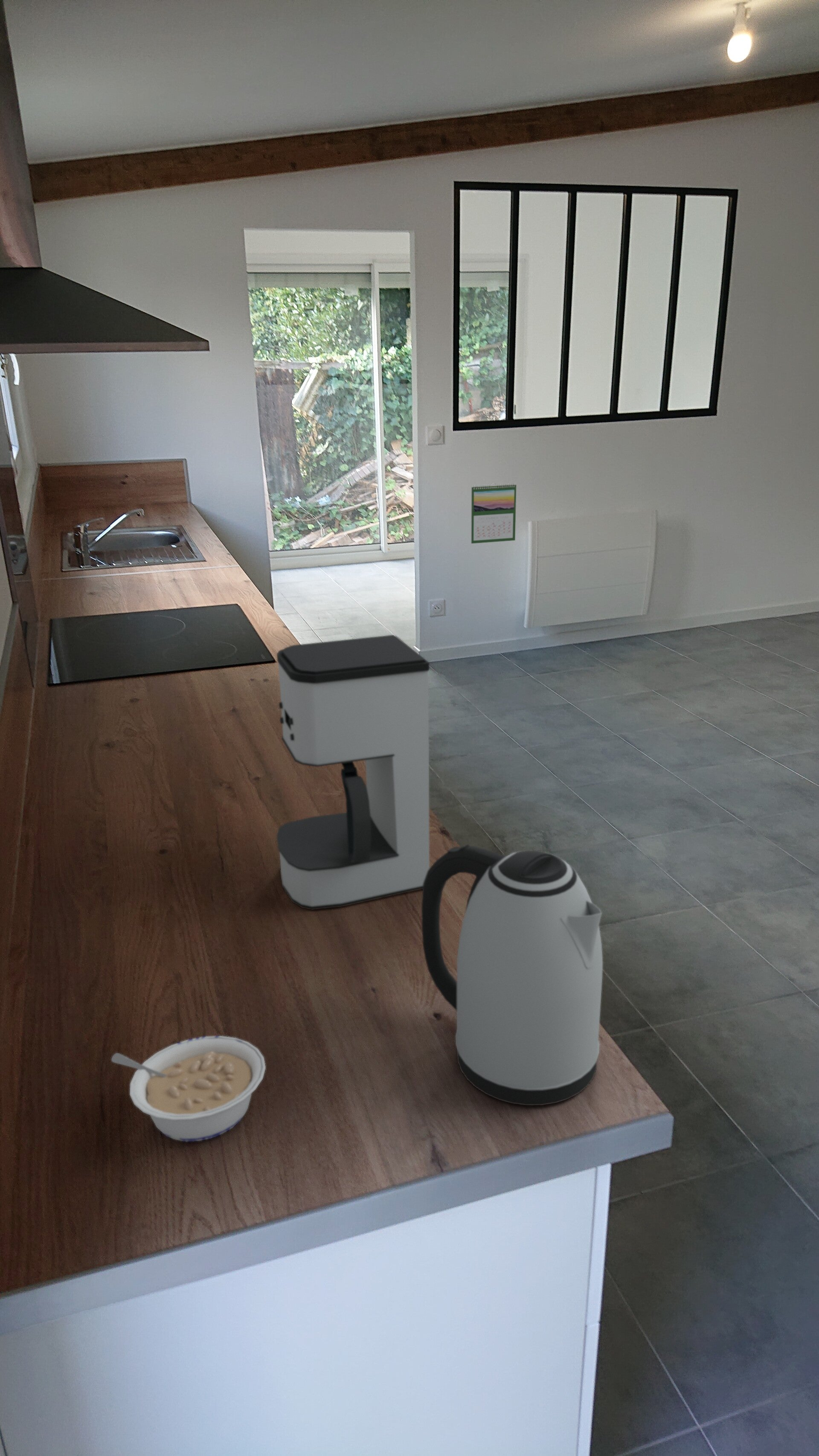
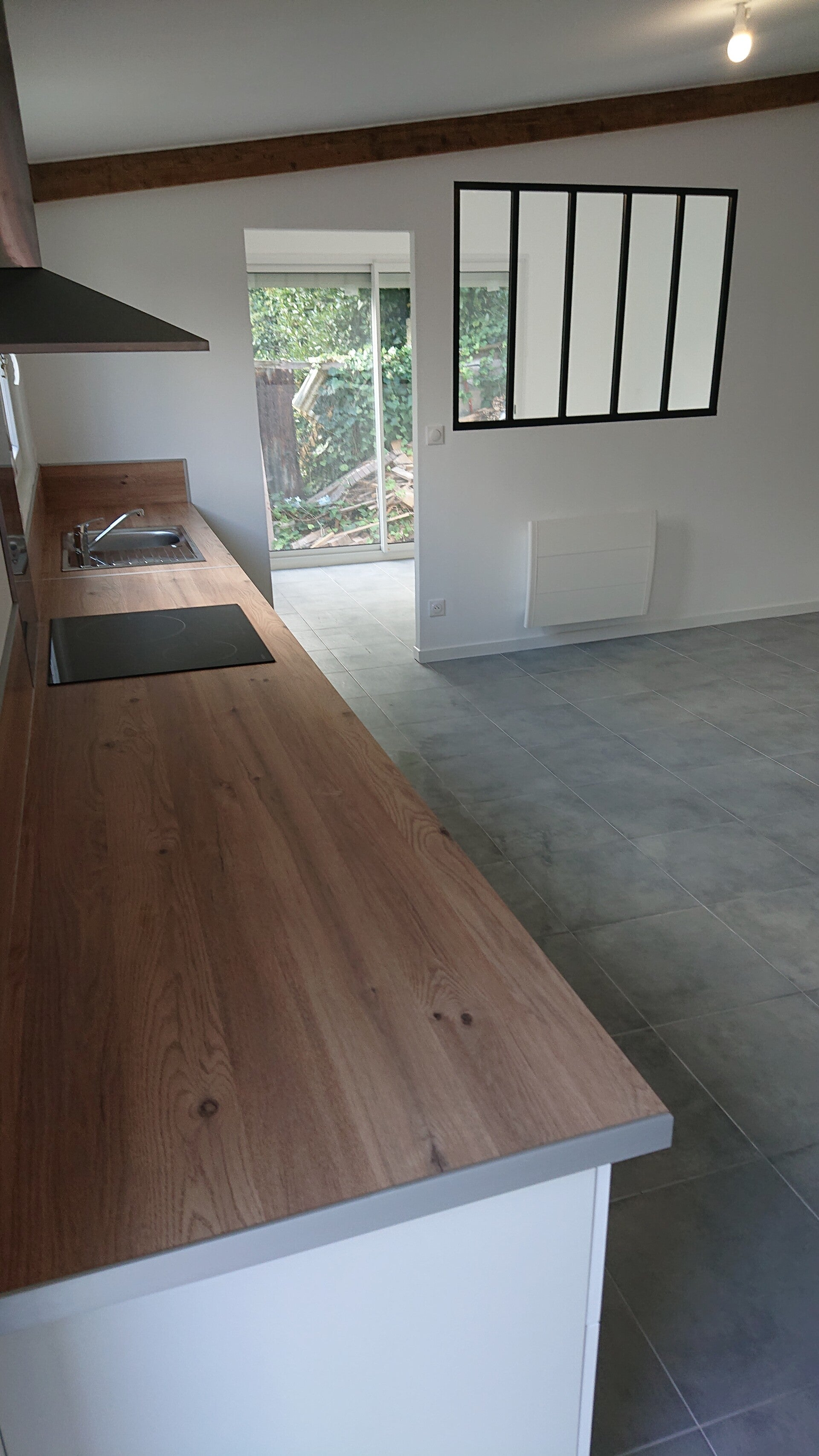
- calendar (494, 513)
- kettle (505, 952)
- legume (195, 1091)
- coffee maker (348, 773)
